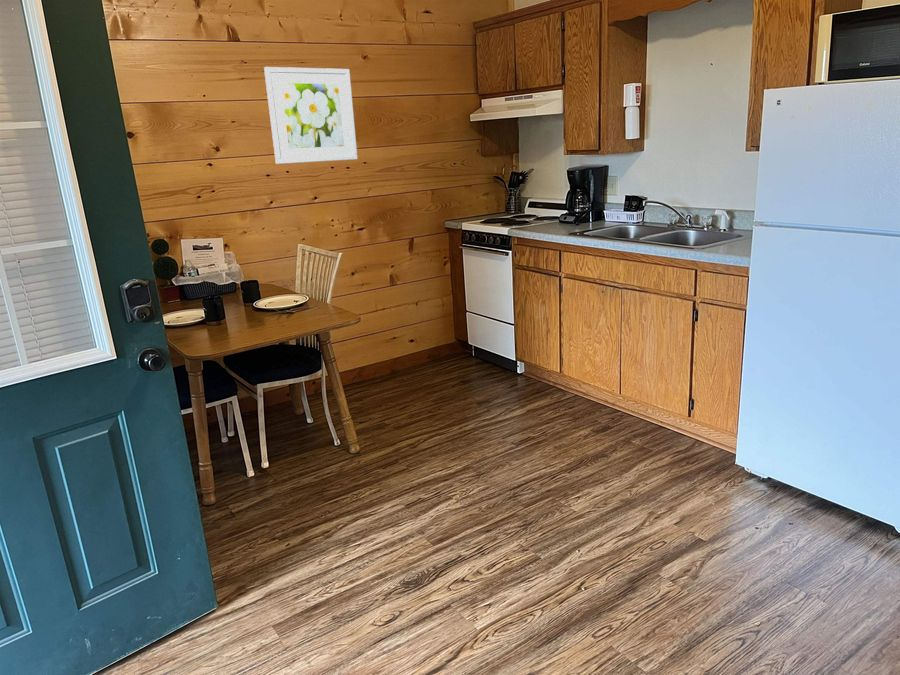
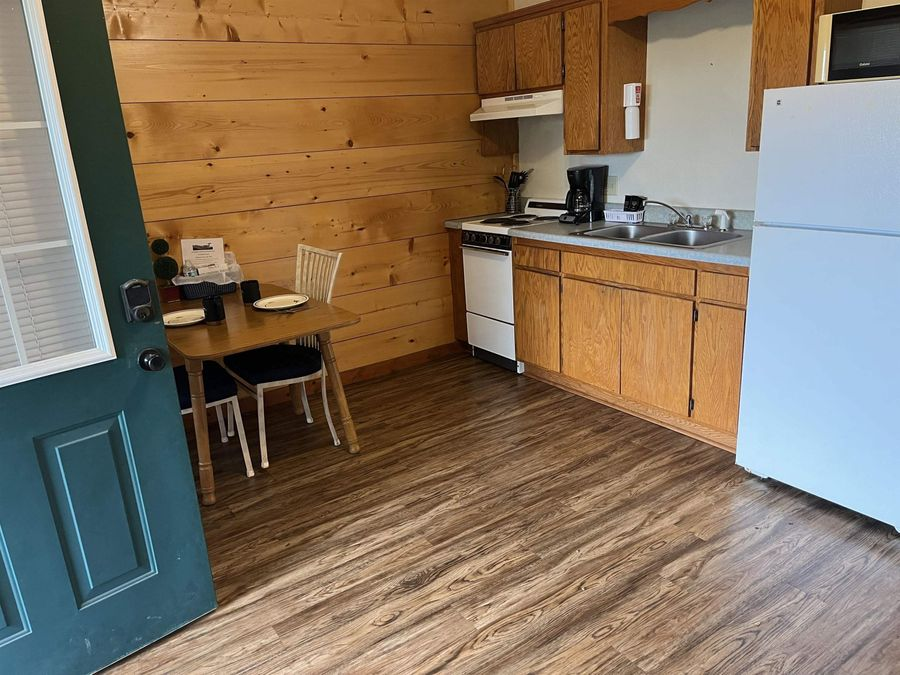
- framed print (313, 115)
